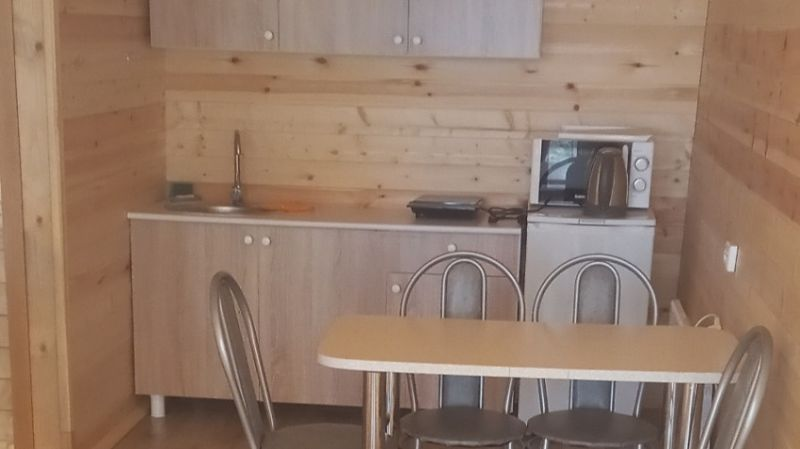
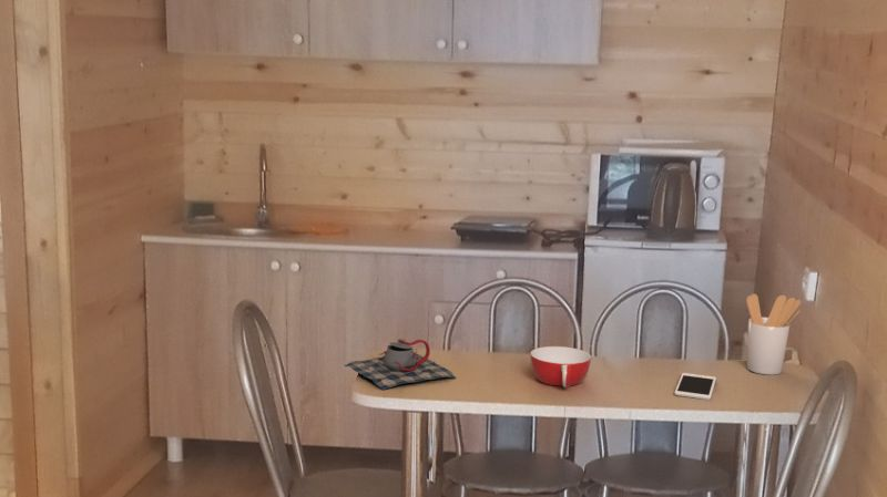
+ cell phone (695, 385)
+ teapot (399, 355)
+ bowl (561, 369)
+ utensil holder (773, 332)
